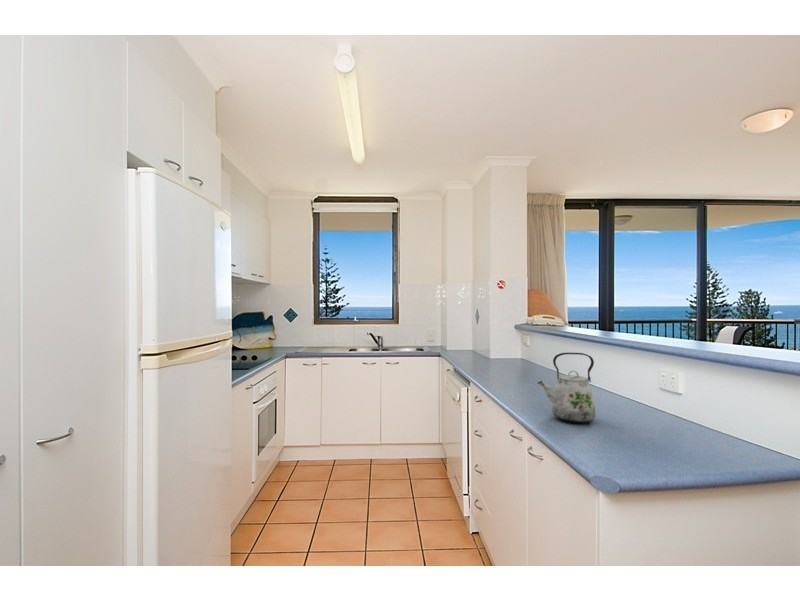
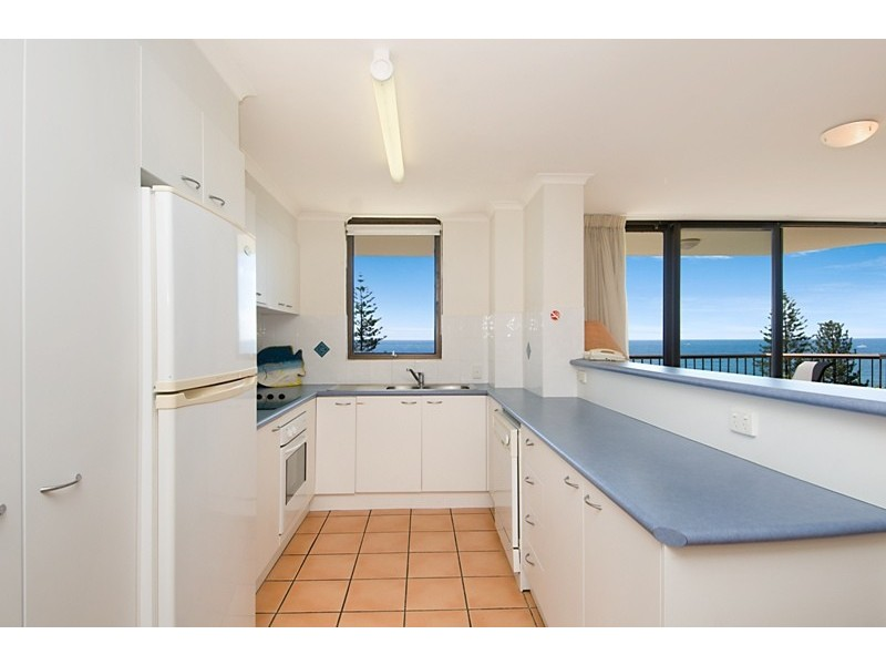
- kettle (565, 385)
